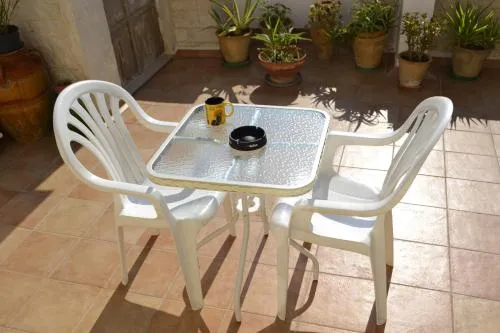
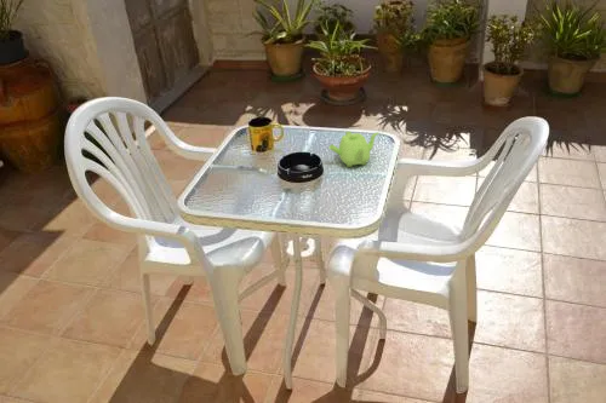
+ teapot (354, 148)
